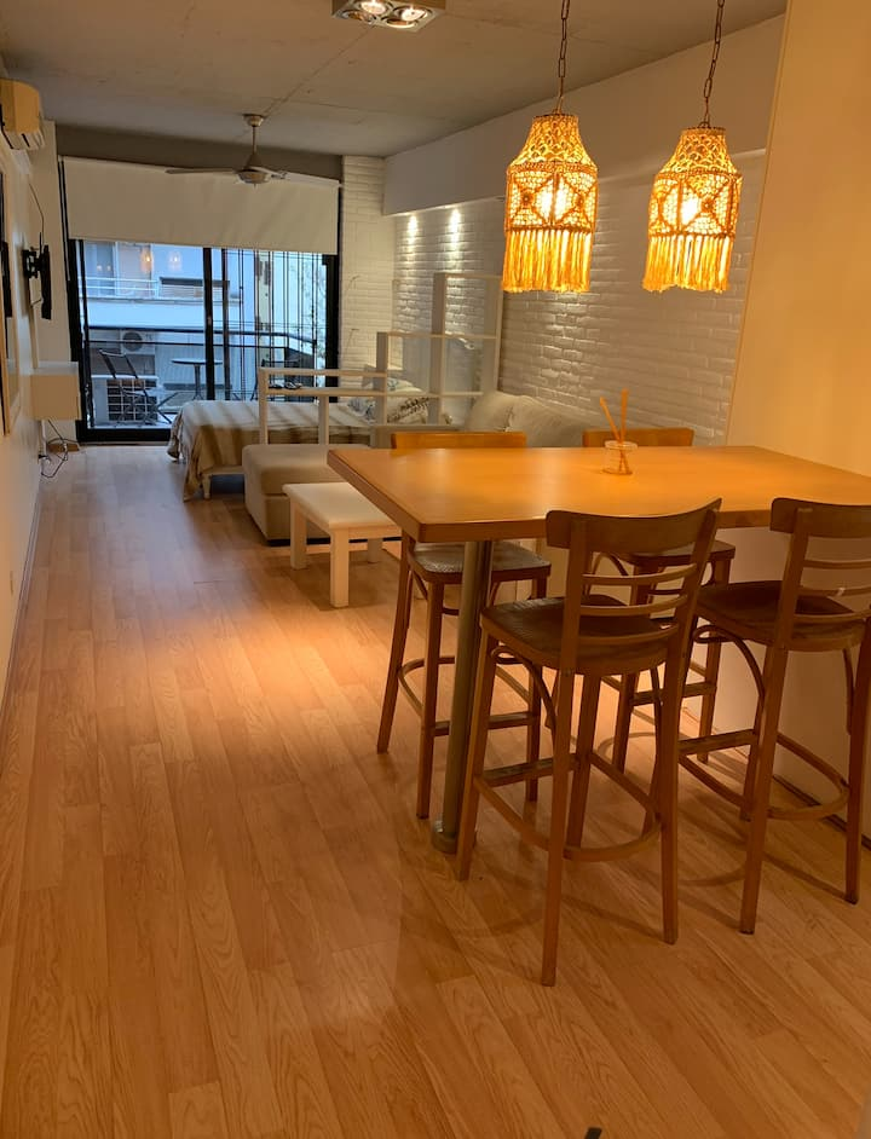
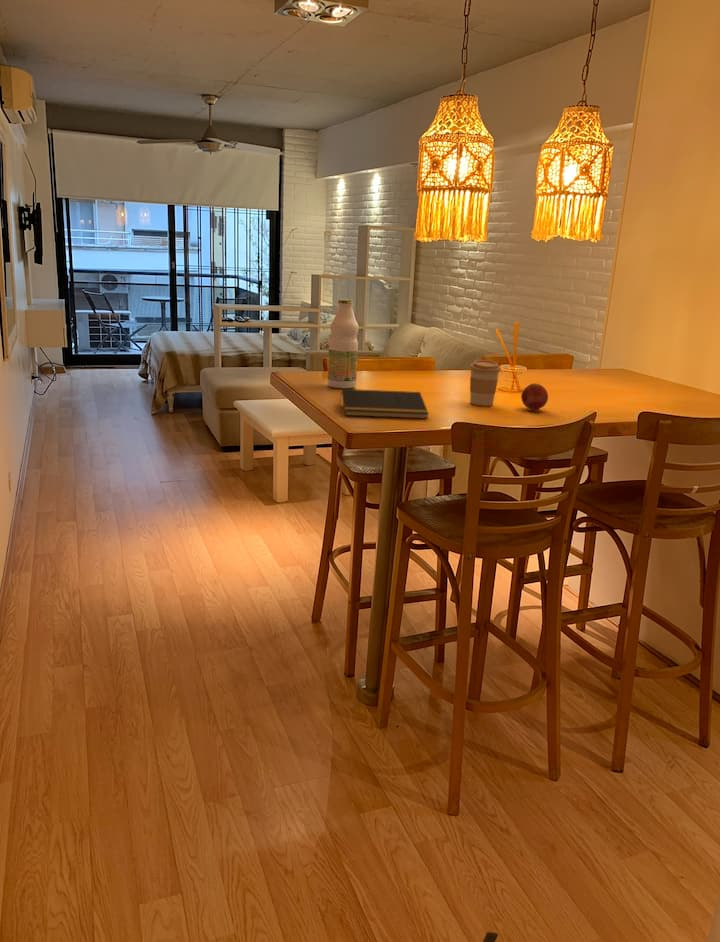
+ notepad (384, 403)
+ fruit (535, 396)
+ coffee cup (483, 382)
+ bottle (343, 343)
